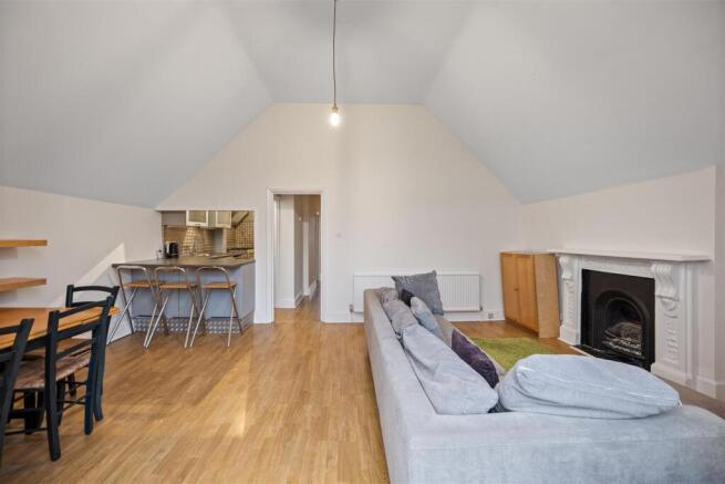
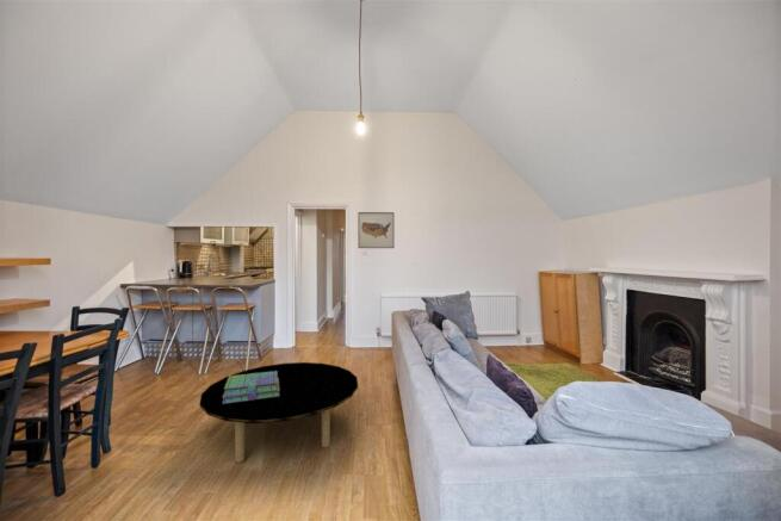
+ coffee table (284, 408)
+ stack of books (252, 385)
+ wall art (376, 230)
